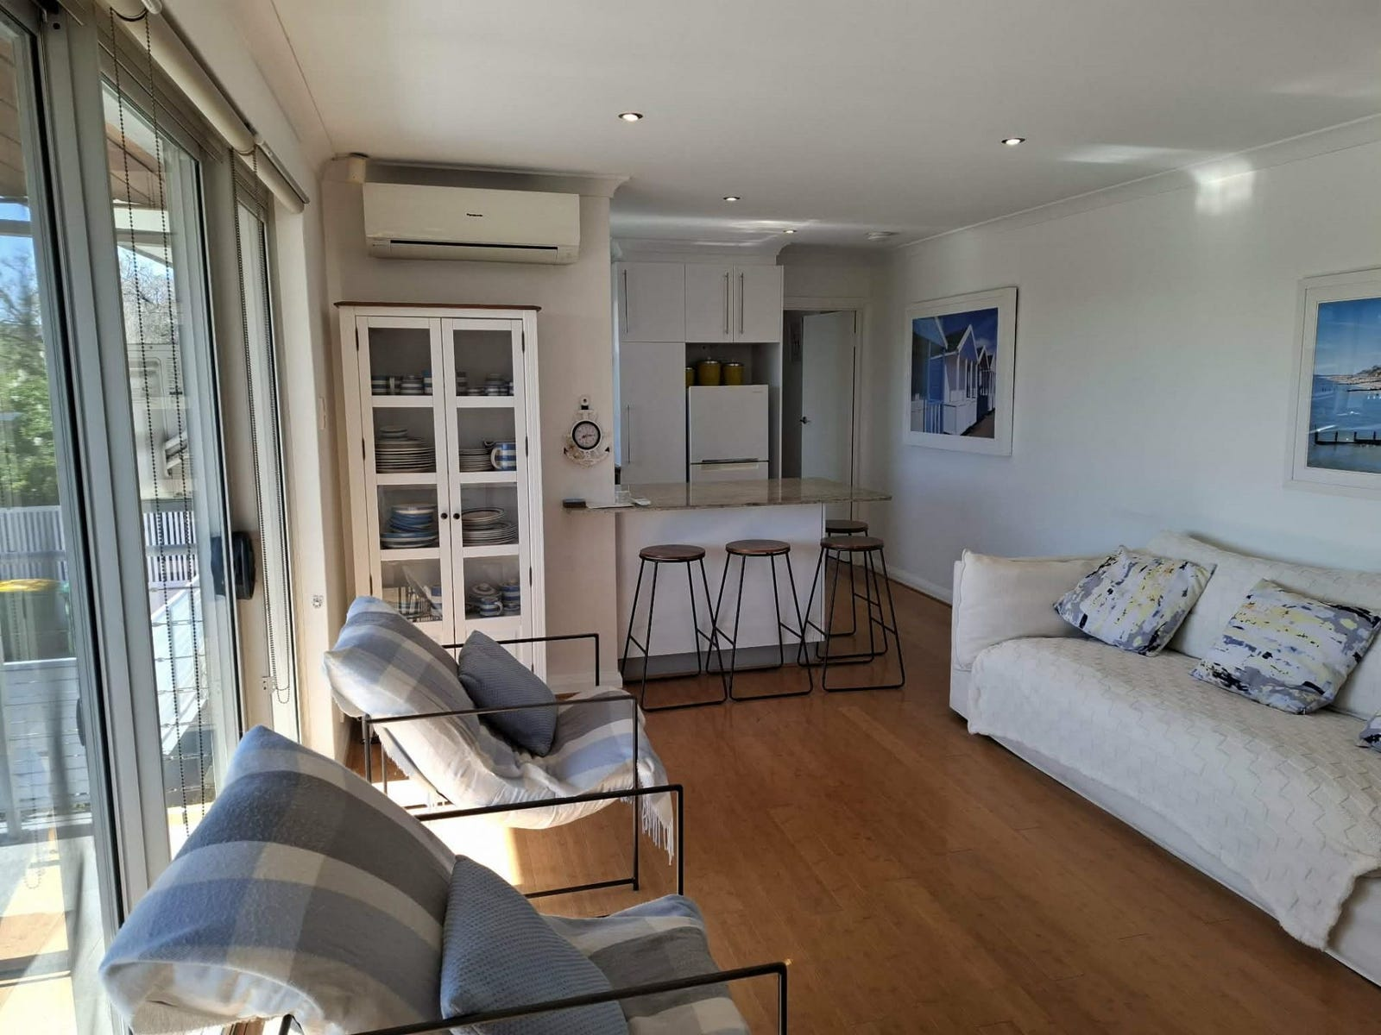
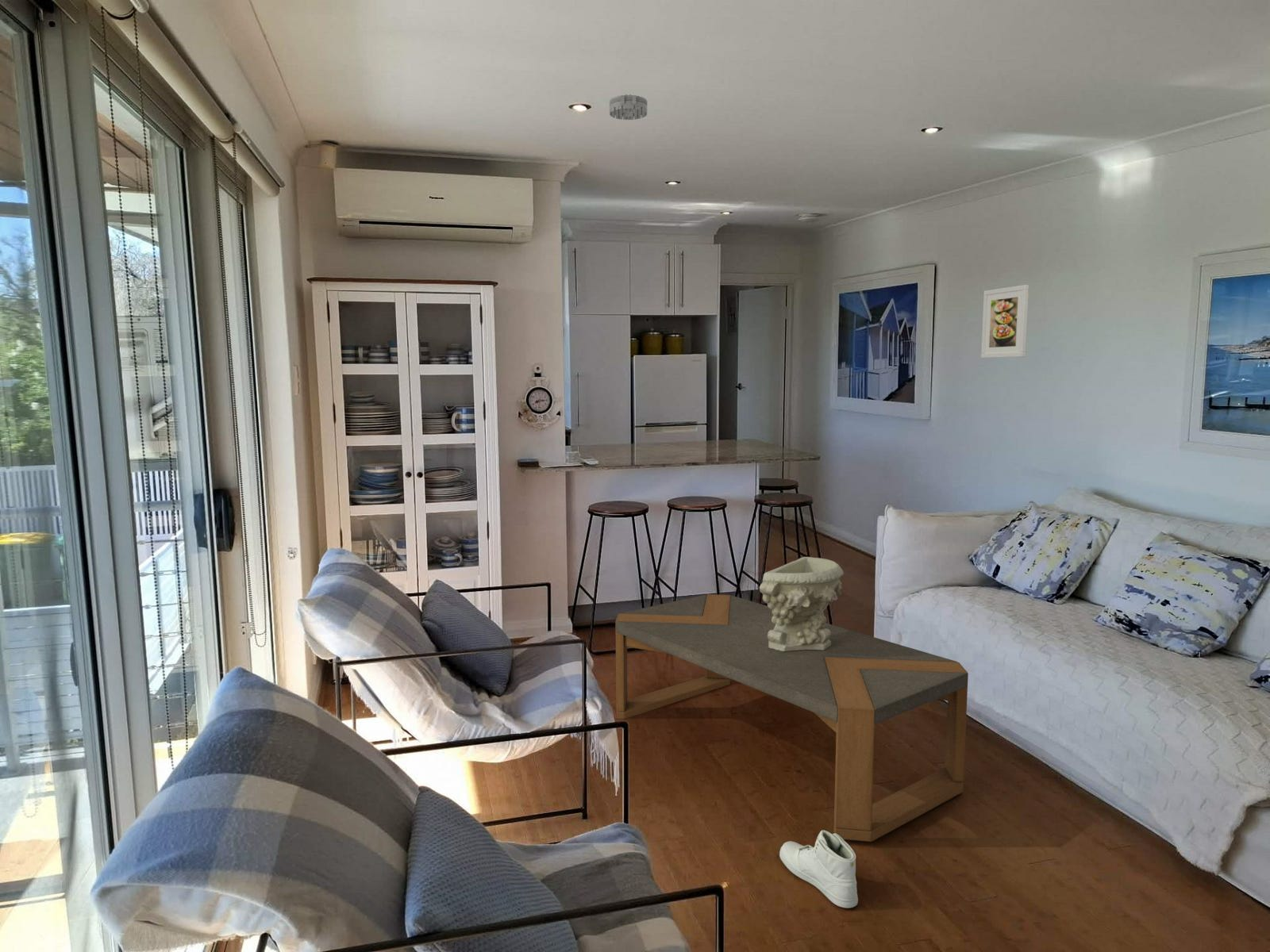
+ smoke detector (628, 106)
+ sneaker (819, 852)
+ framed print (1004, 323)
+ decorative bowl (801, 604)
+ coffee table (772, 693)
